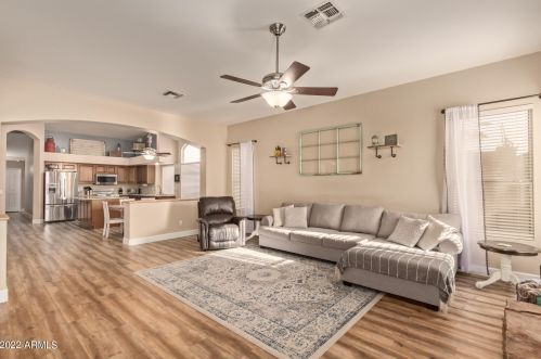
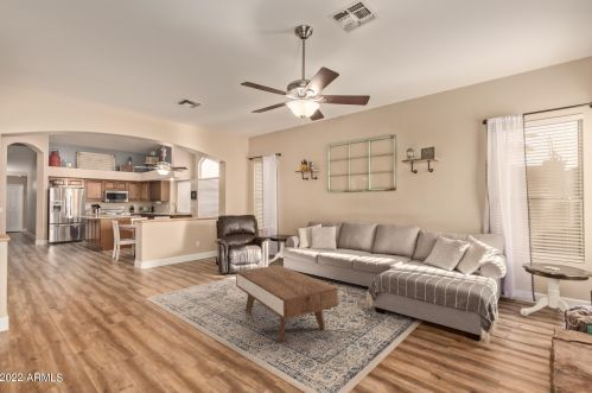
+ coffee table (282, 298)
